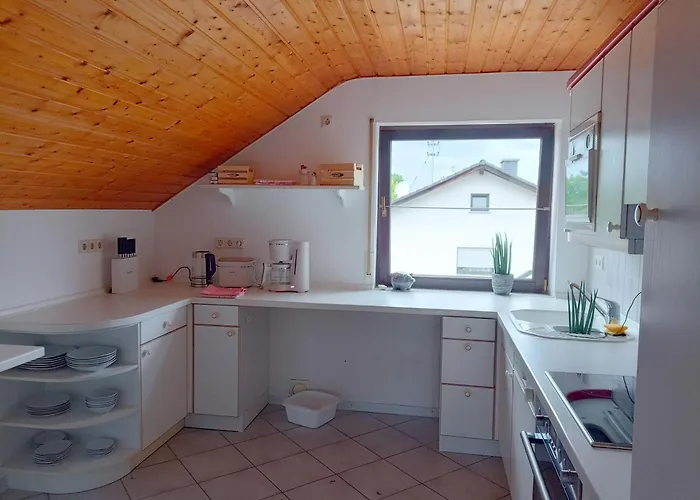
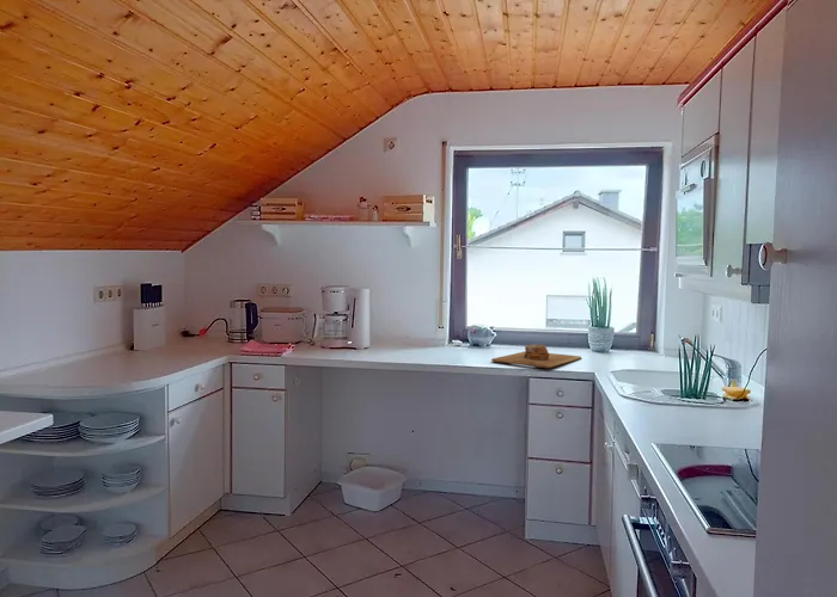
+ cutting board (537, 351)
